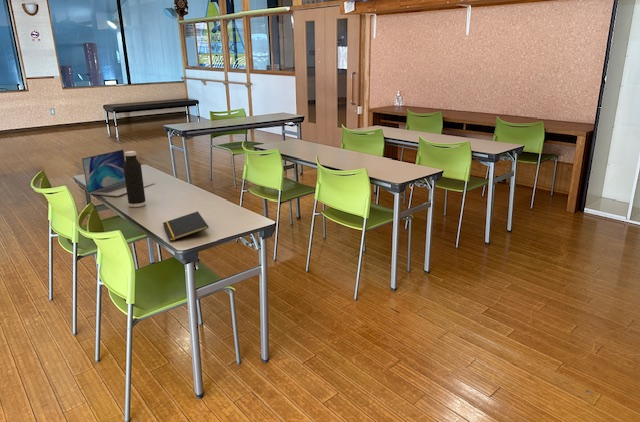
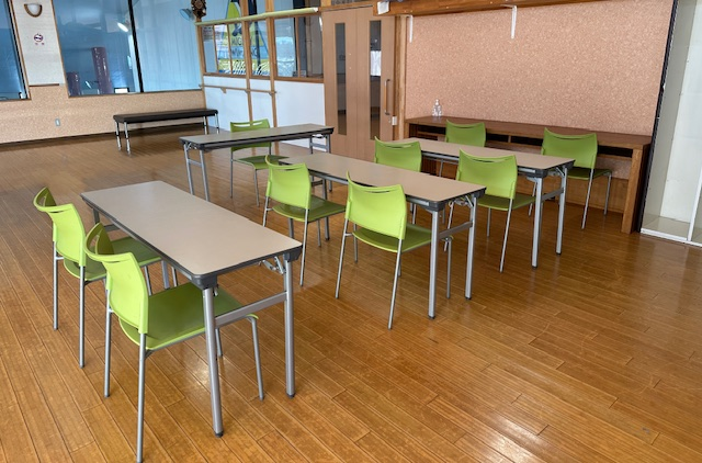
- notepad (184, 225)
- water bottle (133, 178)
- laptop (120, 171)
